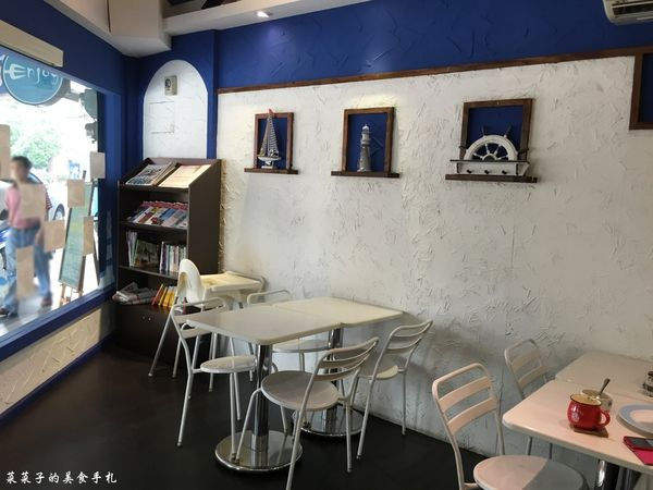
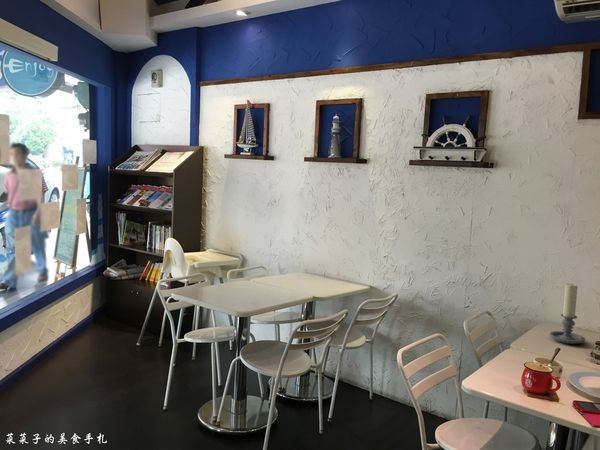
+ candle holder (569, 311)
